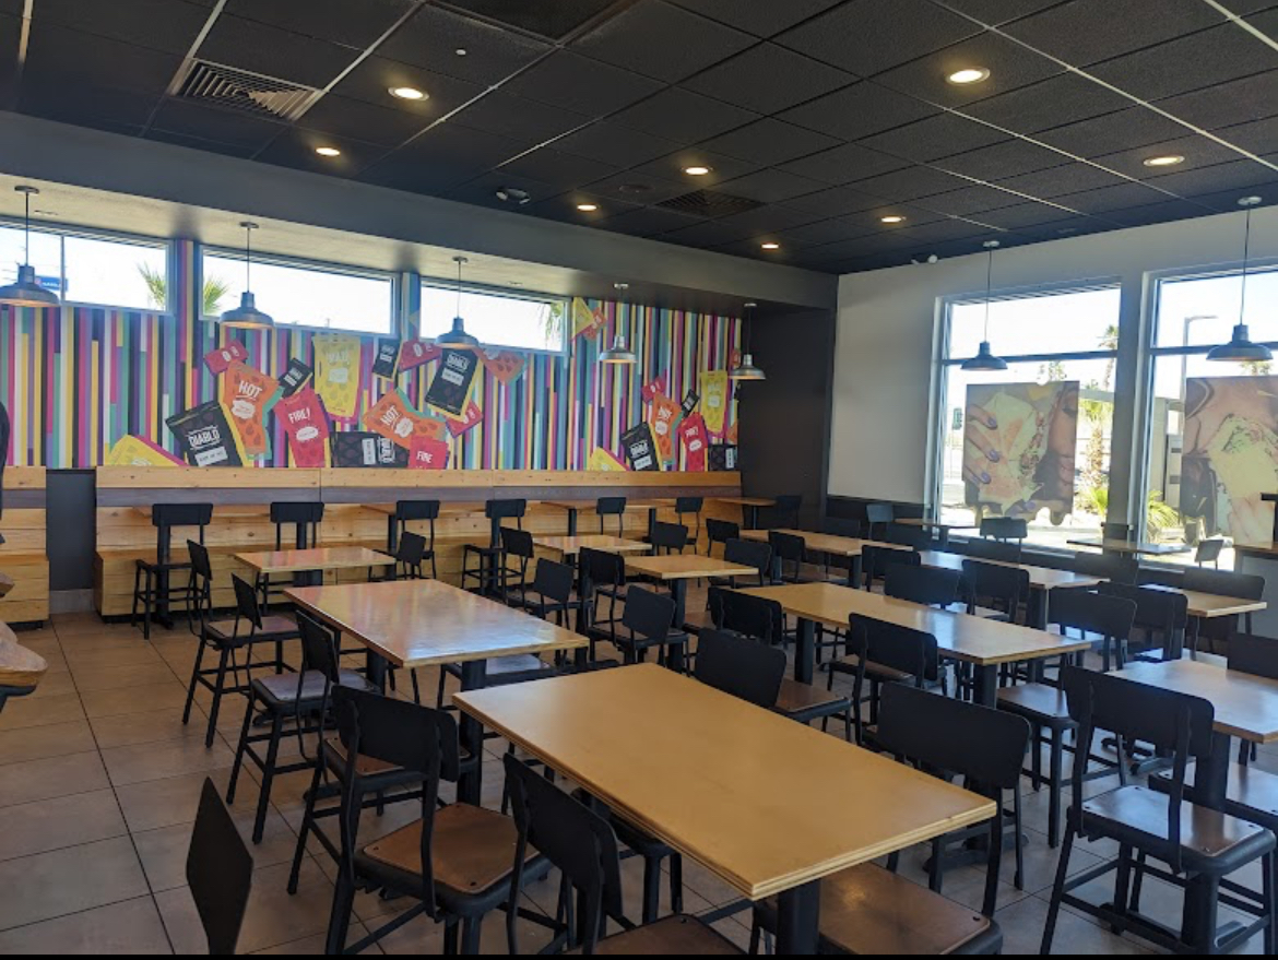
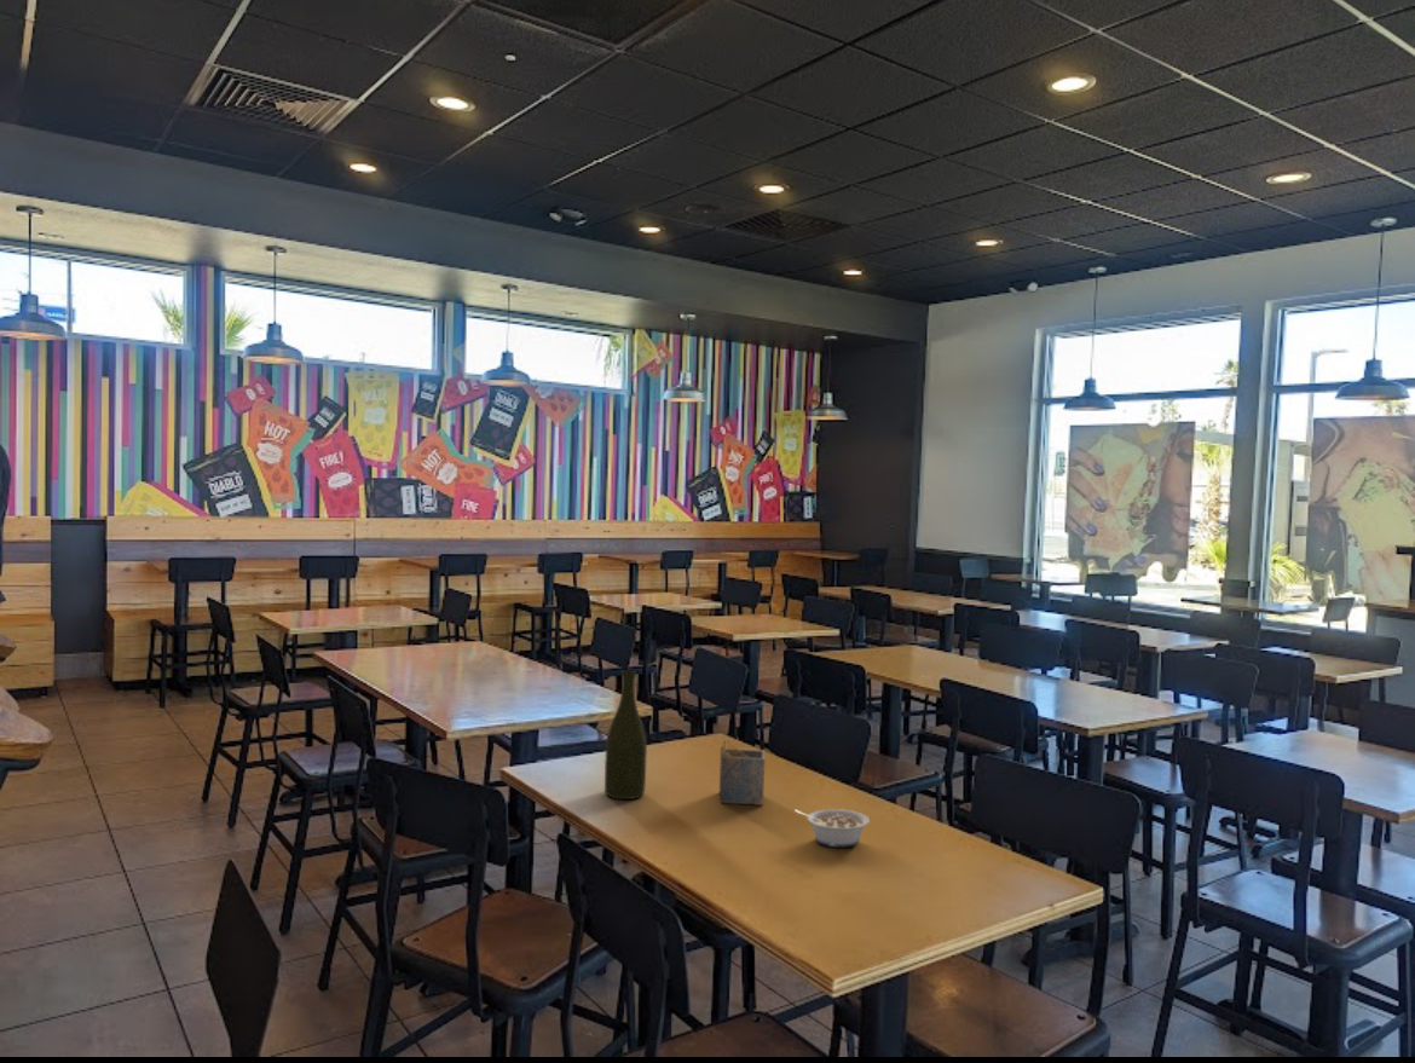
+ napkin holder (741, 768)
+ bottle (626, 732)
+ legume (836, 827)
